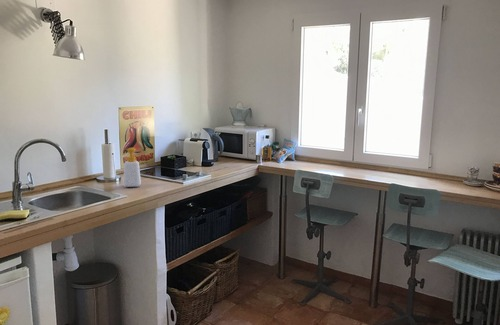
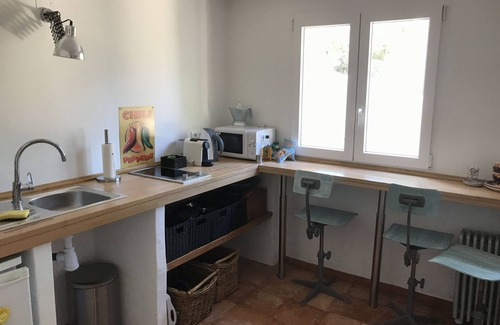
- soap bottle (131, 166)
